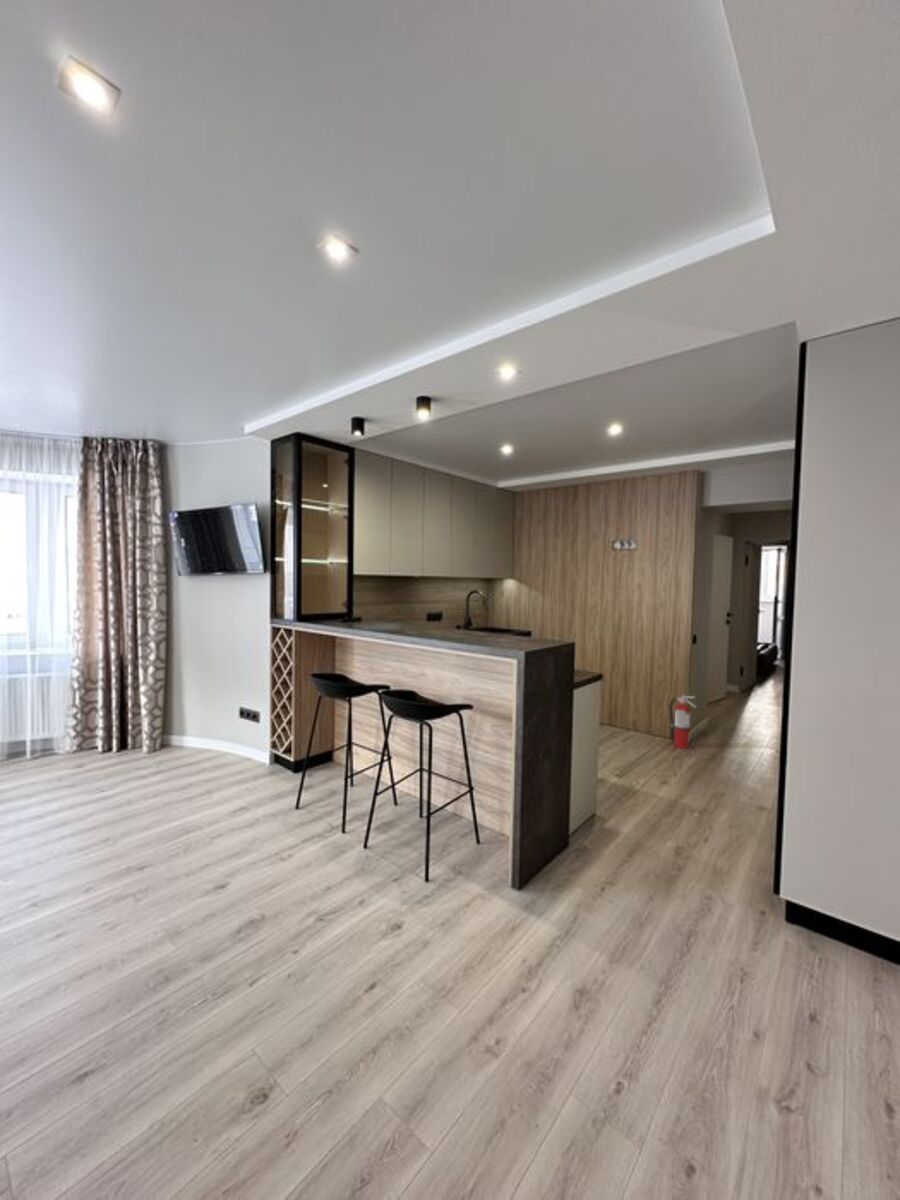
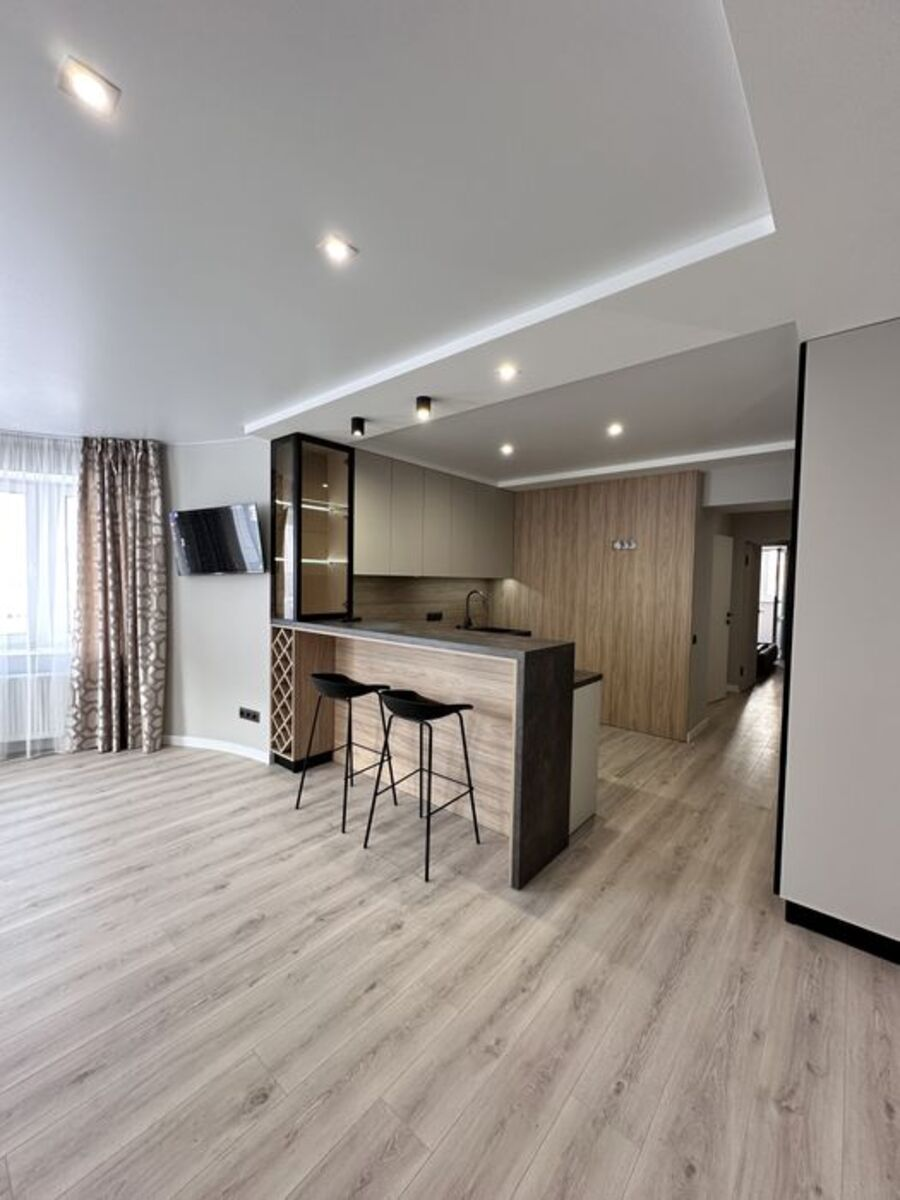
- fire extinguisher (682, 719)
